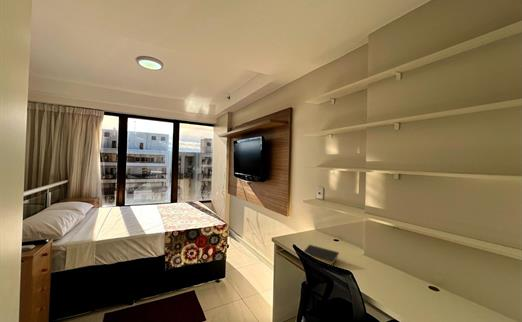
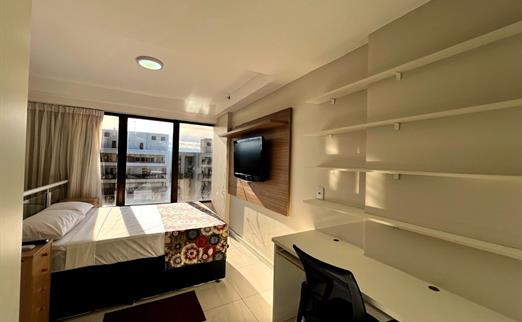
- notepad (319, 254)
